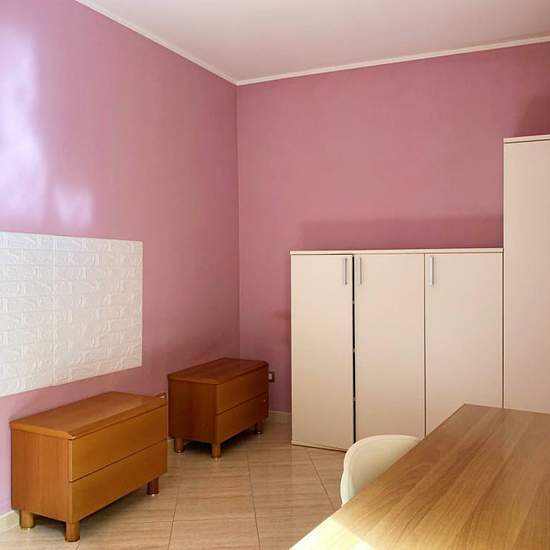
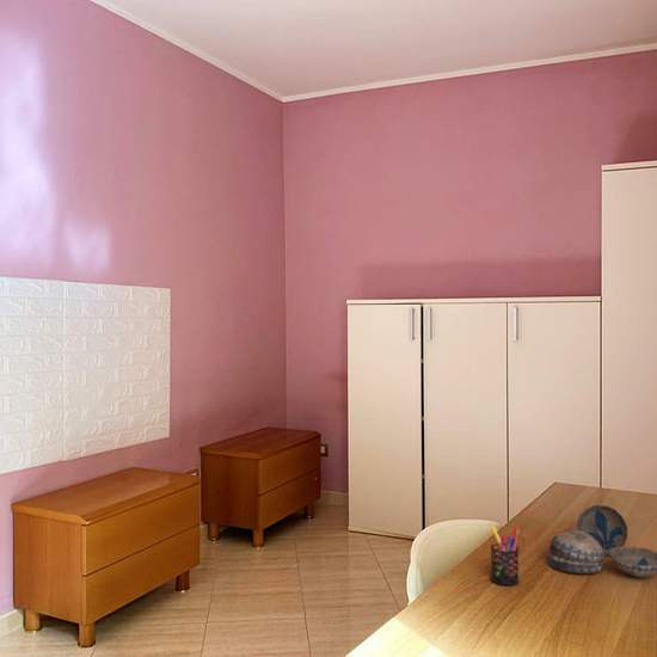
+ pen holder (508, 551)
+ decorative bowl (600, 540)
